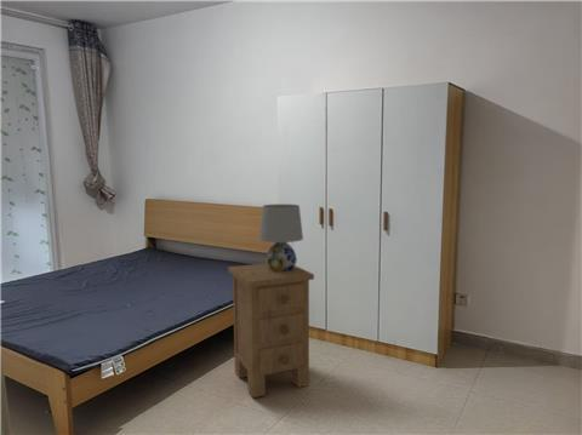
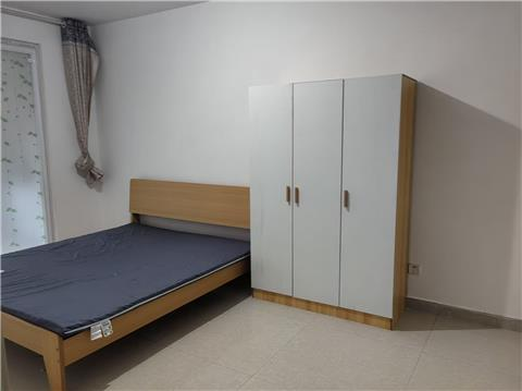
- nightstand (272, 326)
- table lamp (280, 236)
